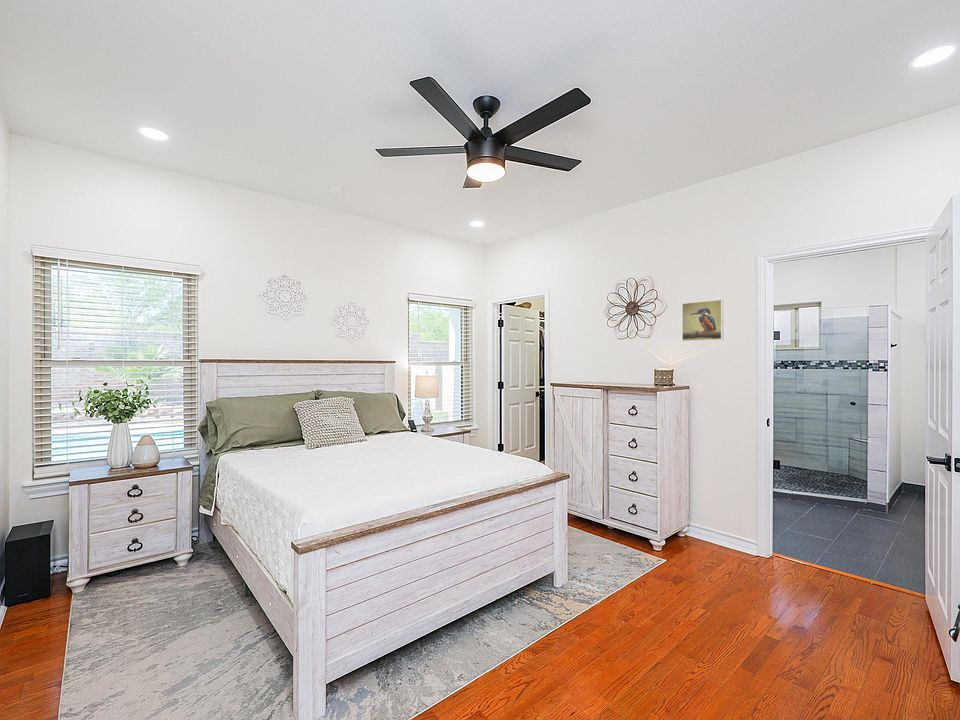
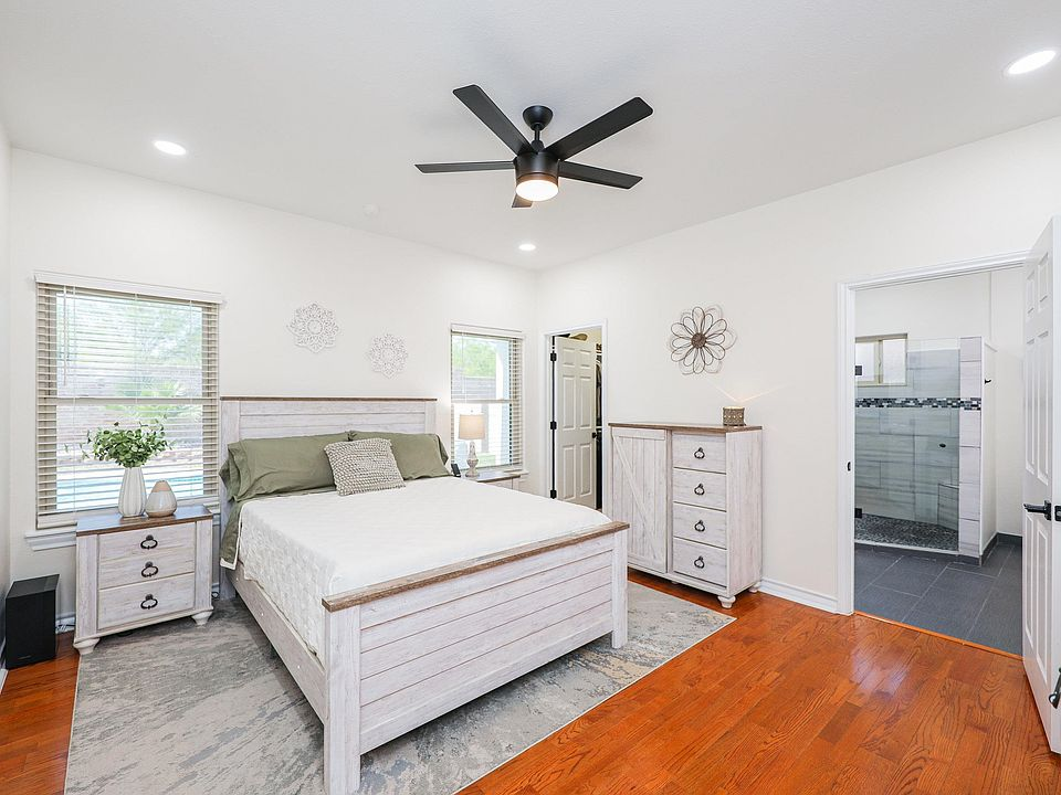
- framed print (702, 321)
